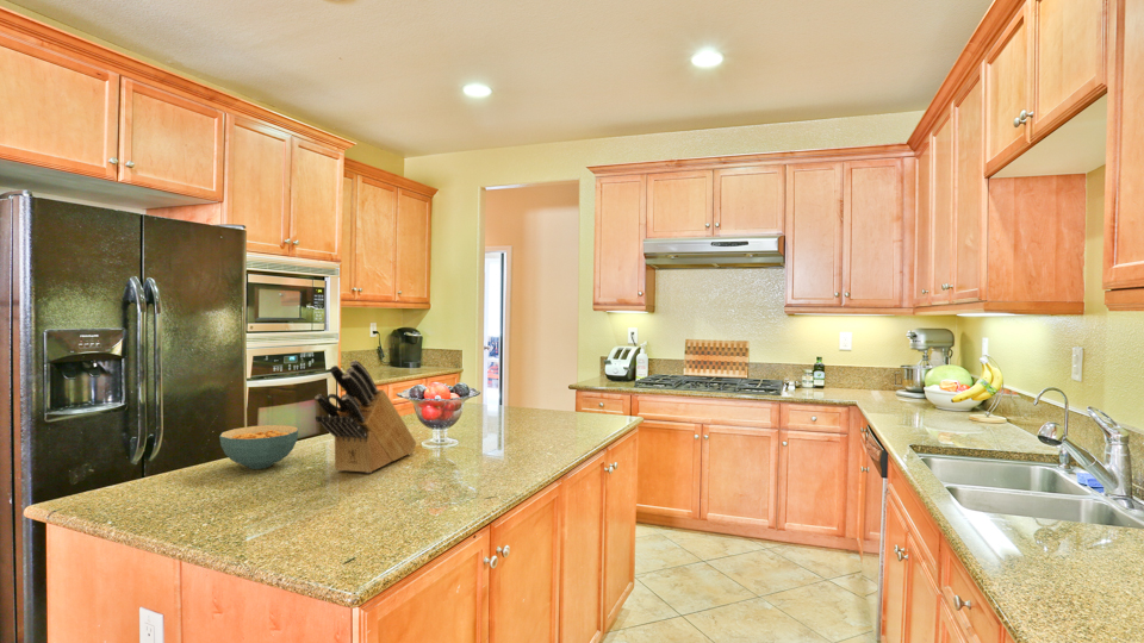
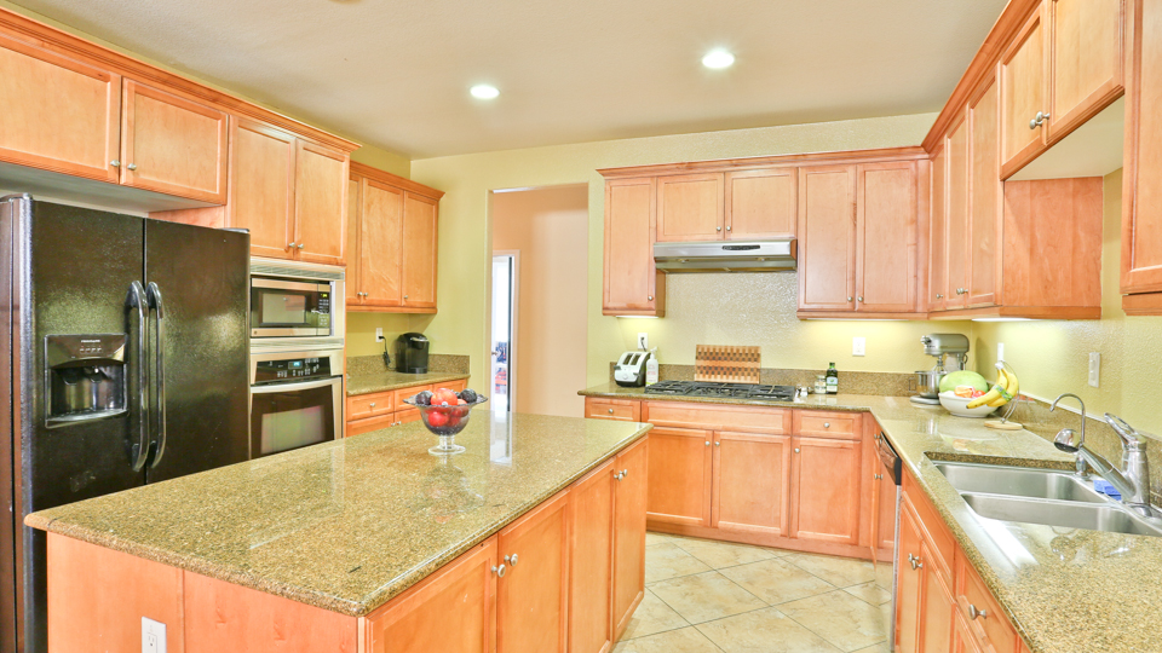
- knife block (368, 411)
- cereal bowl (260, 448)
